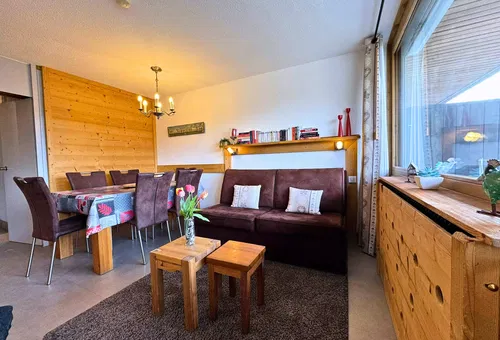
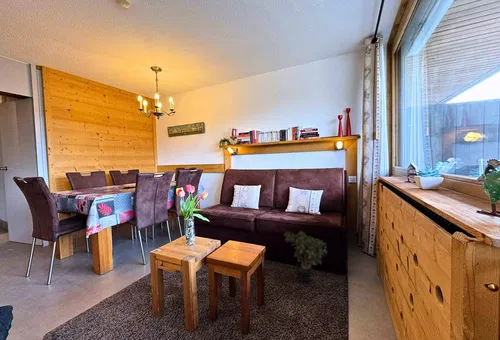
+ potted plant (304, 256)
